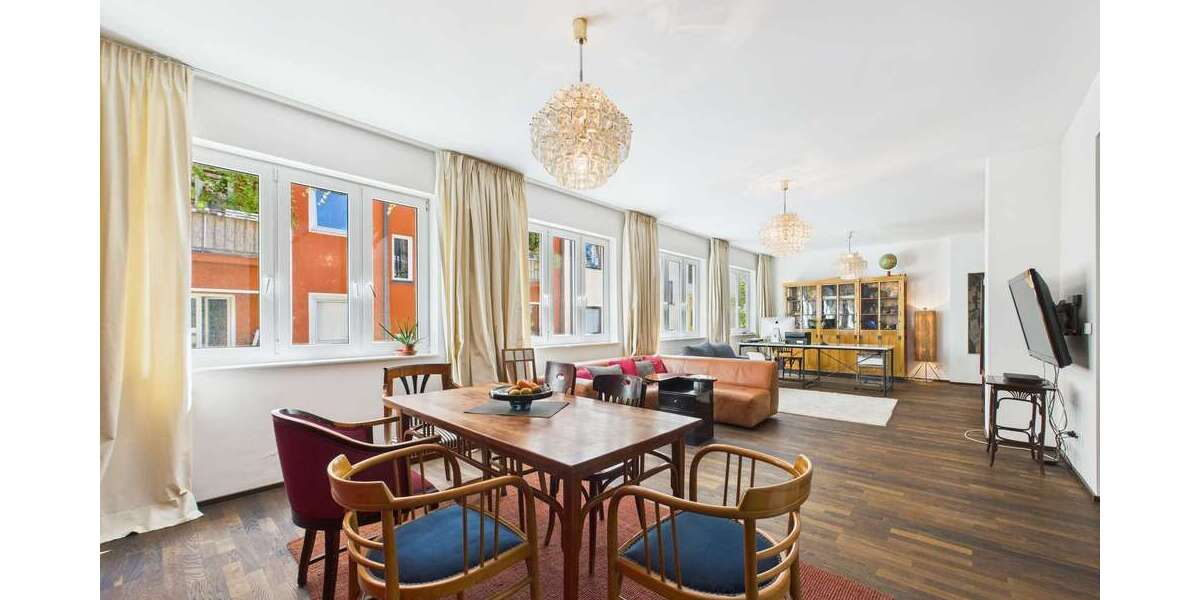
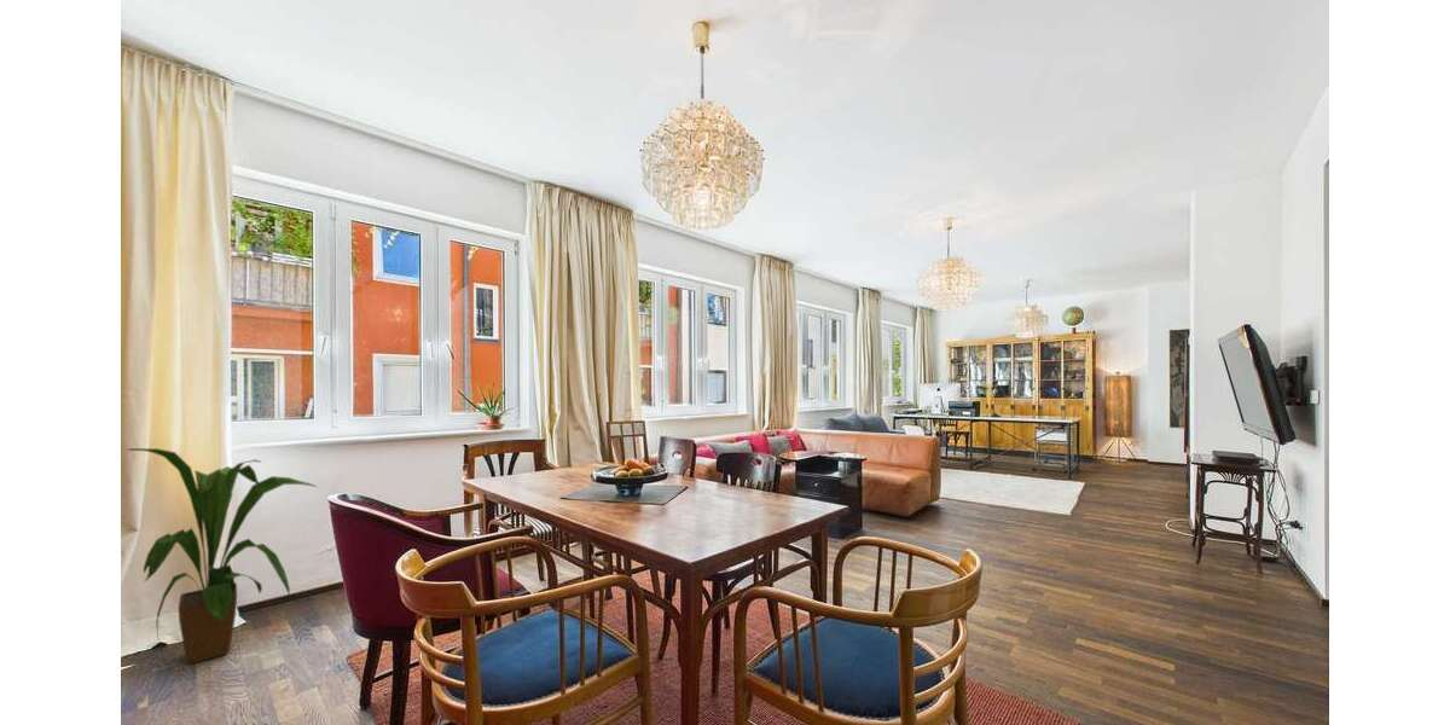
+ house plant (236, 544)
